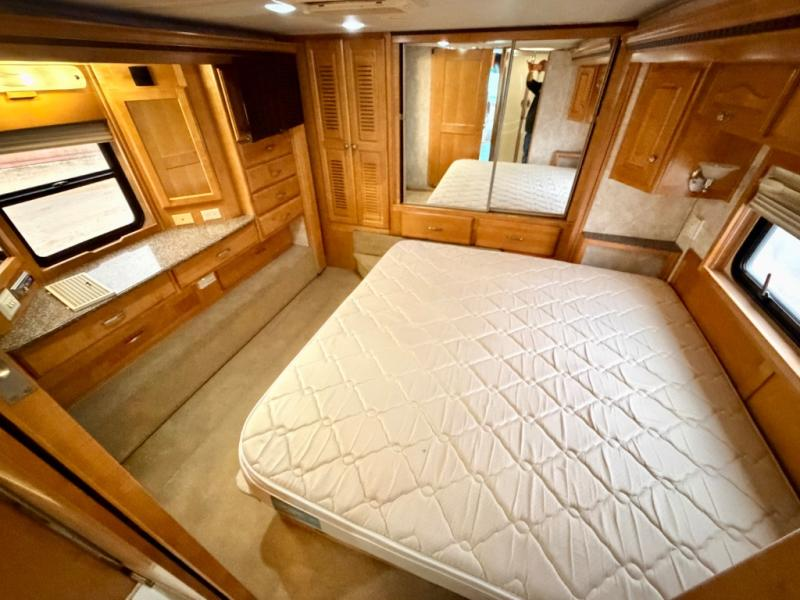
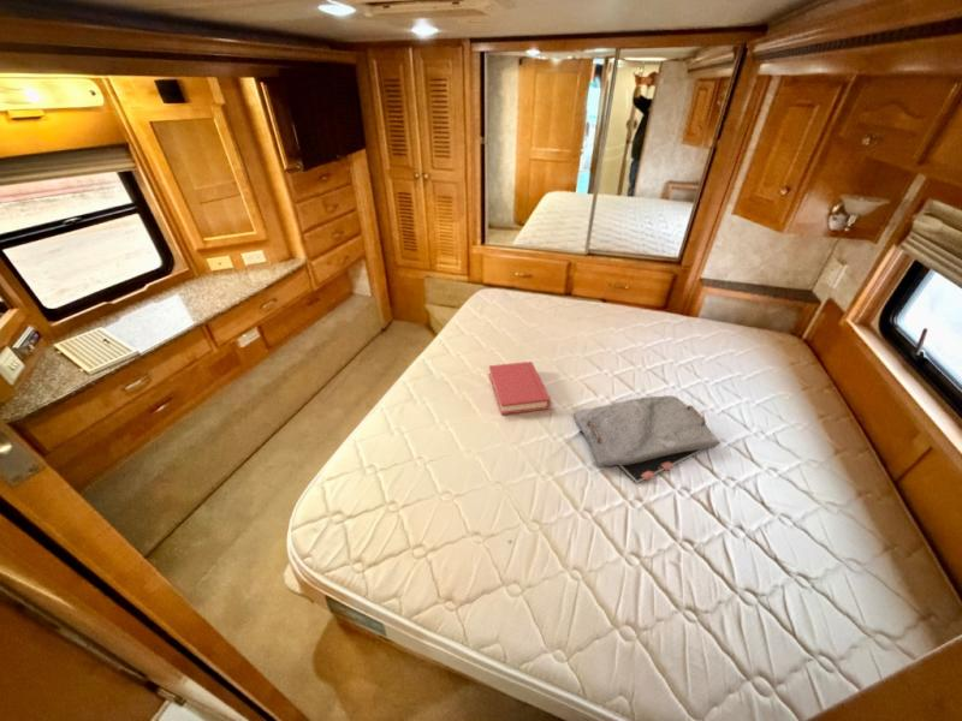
+ serving tray (647, 433)
+ hardback book (517, 386)
